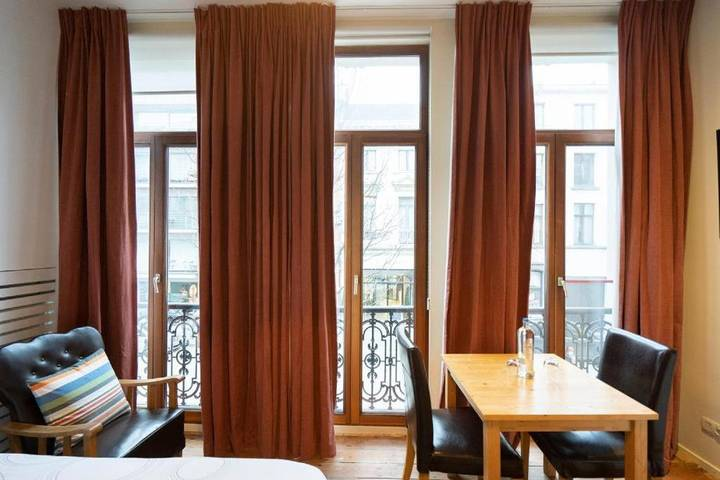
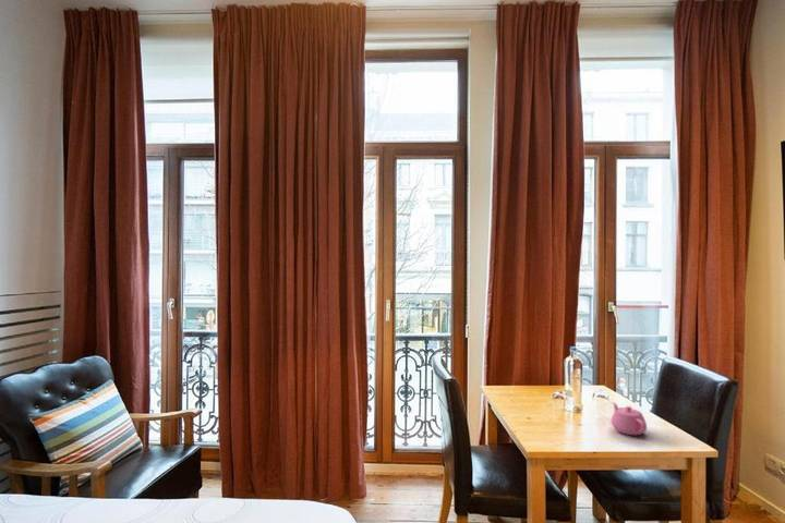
+ teapot (627, 417)
